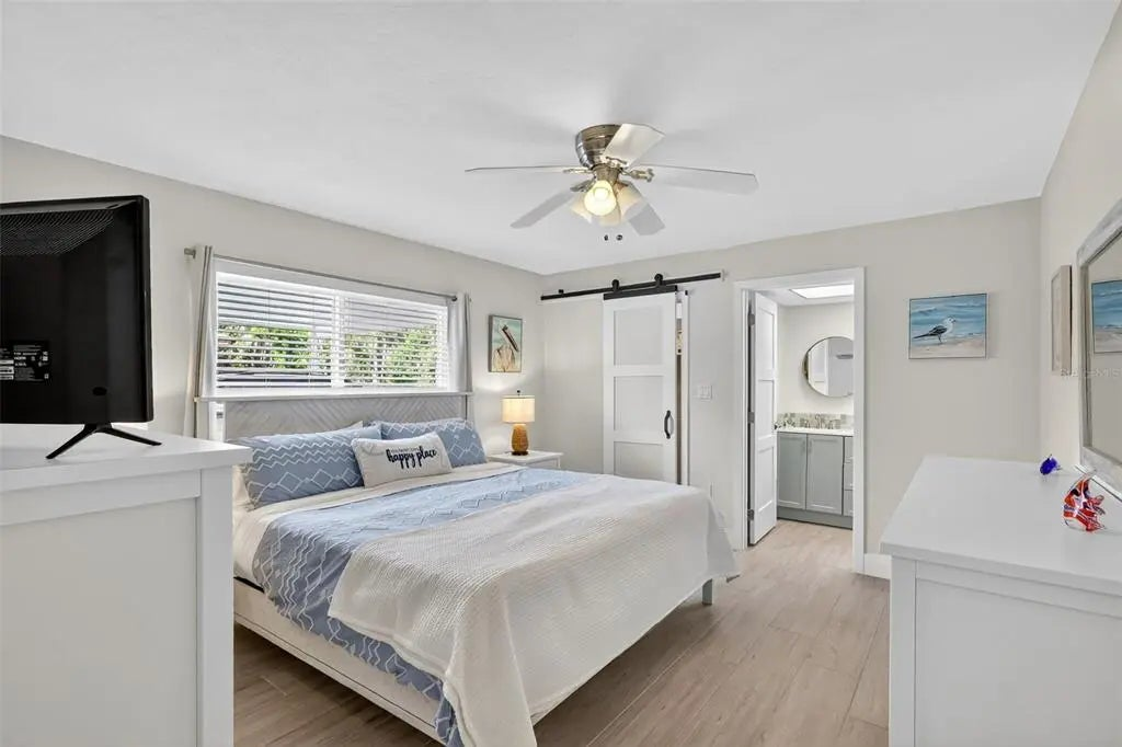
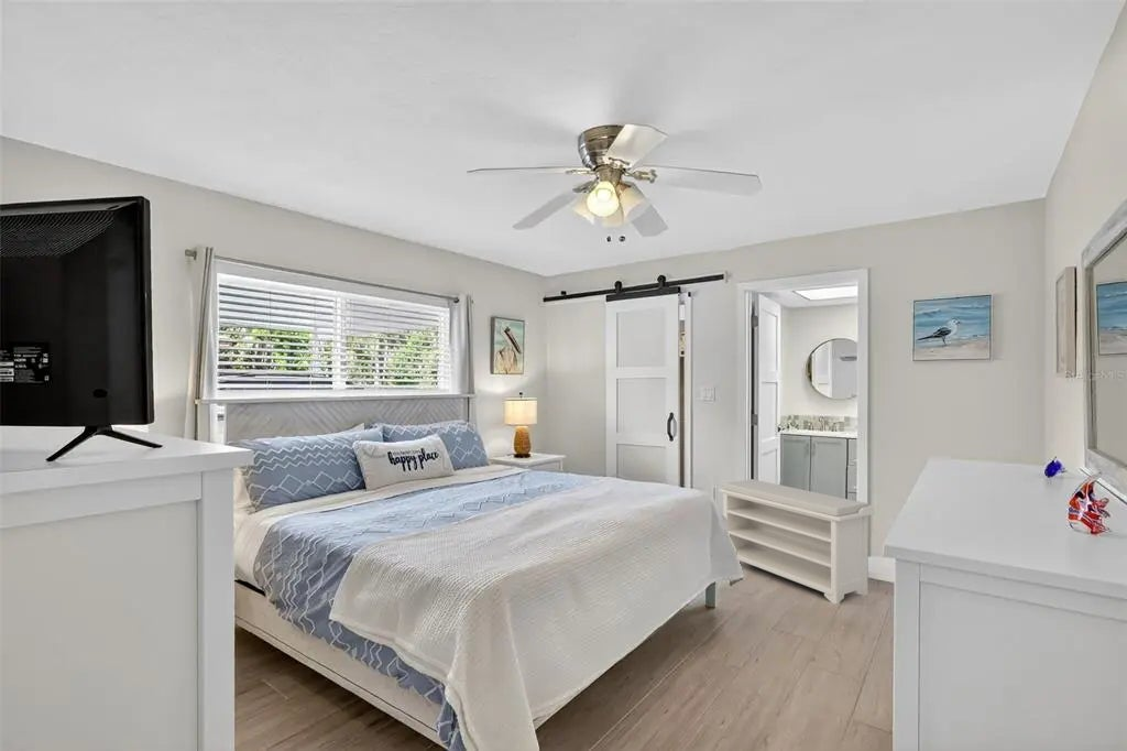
+ bench (789, 534)
